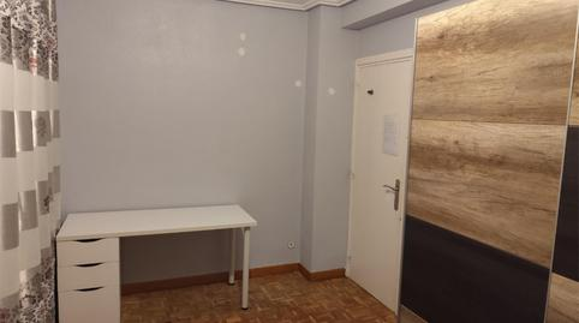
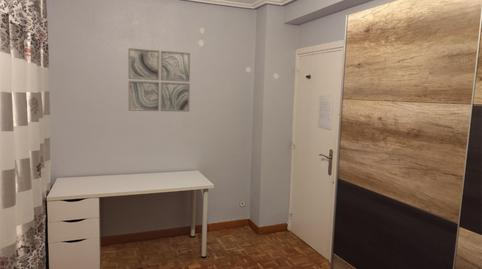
+ wall art (158, 82)
